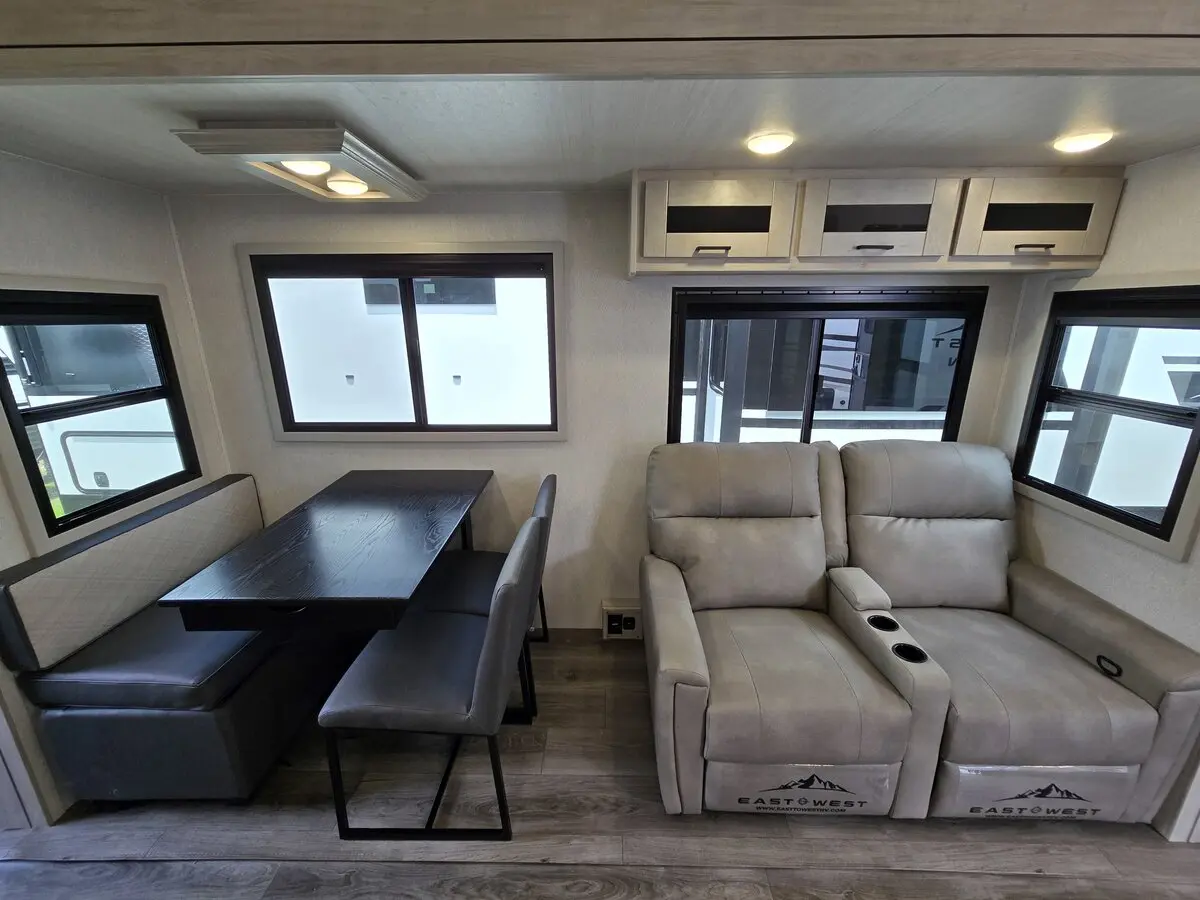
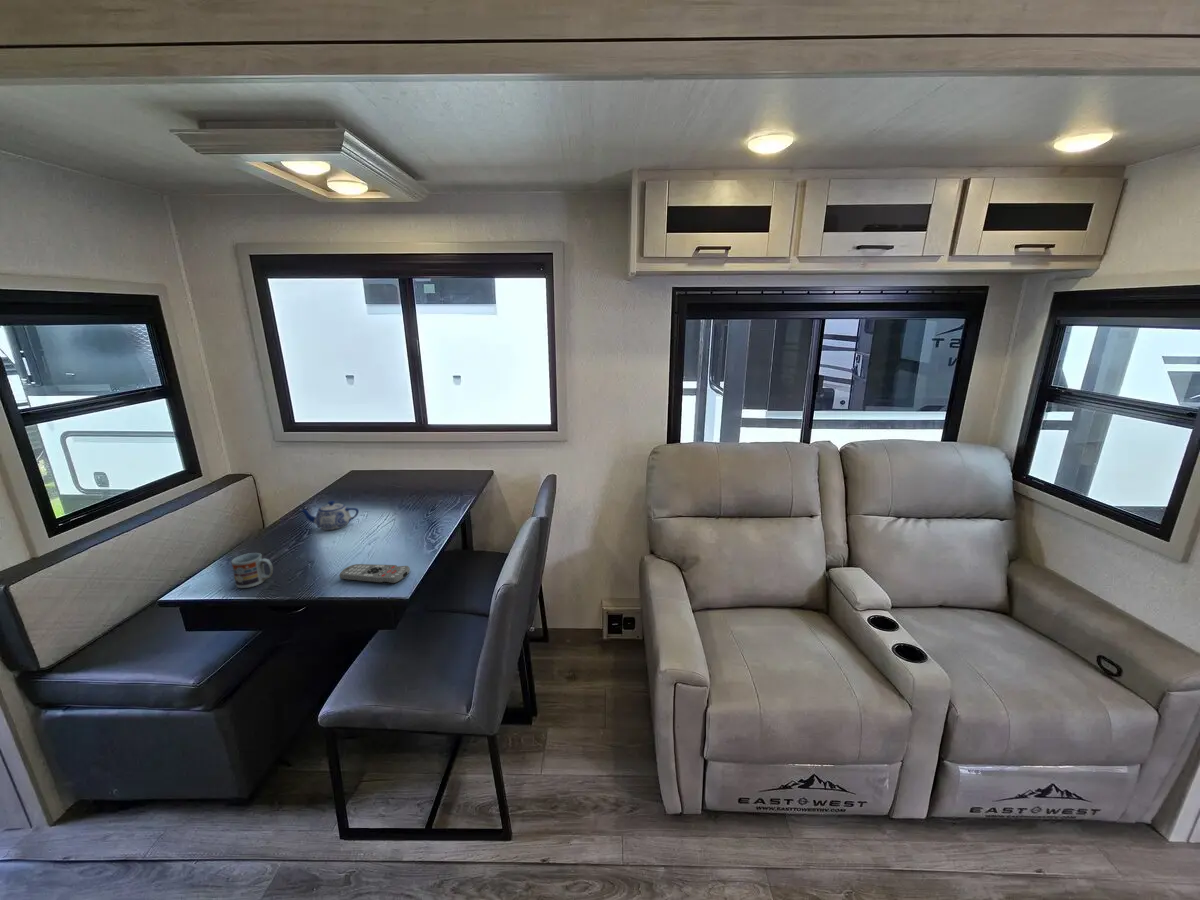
+ remote control (374, 573)
+ cup (254, 569)
+ teapot (329, 514)
